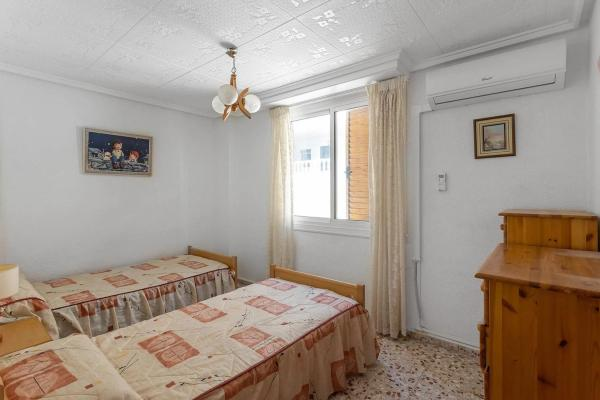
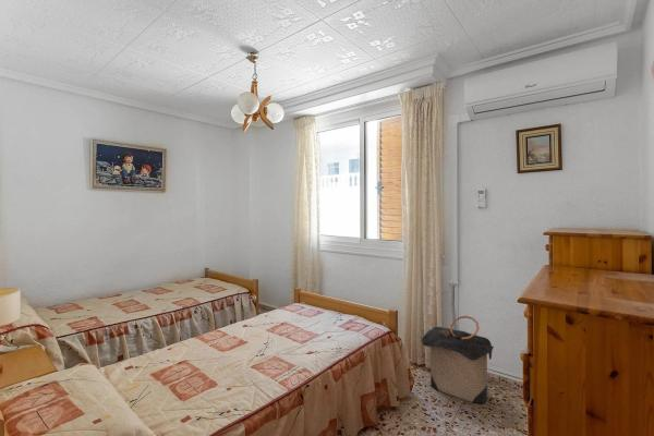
+ laundry hamper (456, 353)
